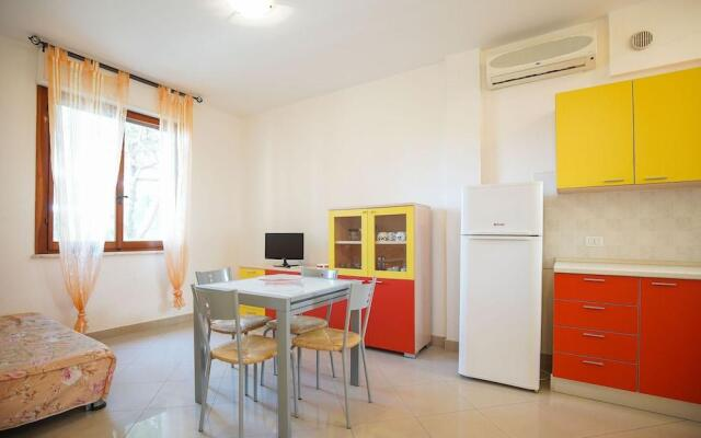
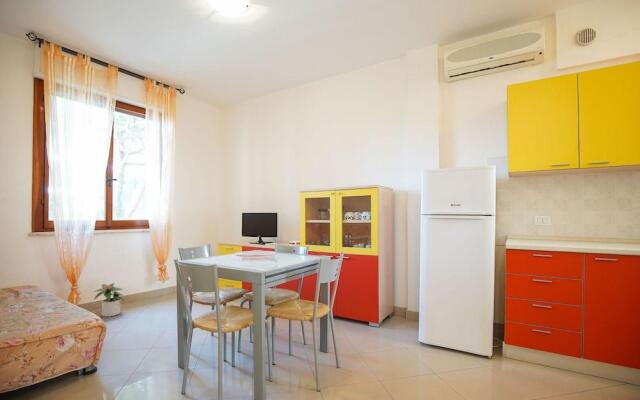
+ potted plant (109, 299)
